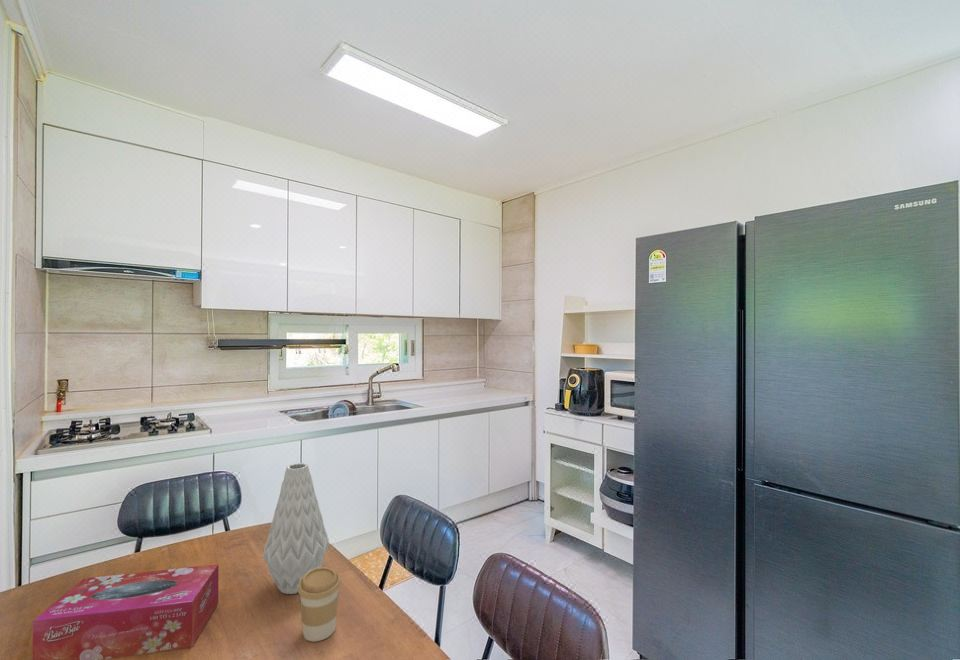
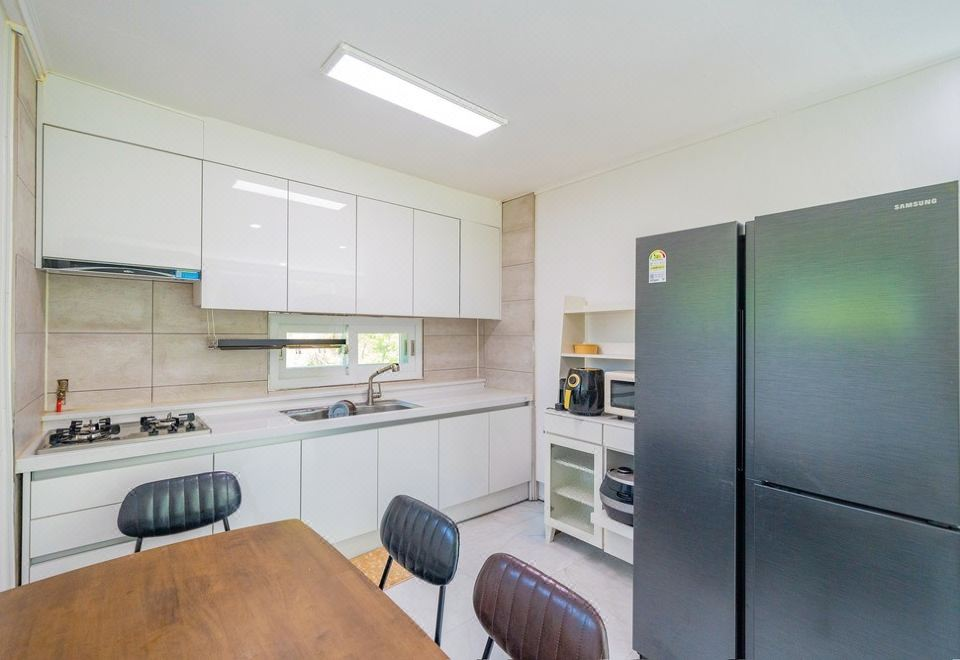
- tissue box (135, 611)
- vase (296, 525)
- coffee cup (319, 602)
